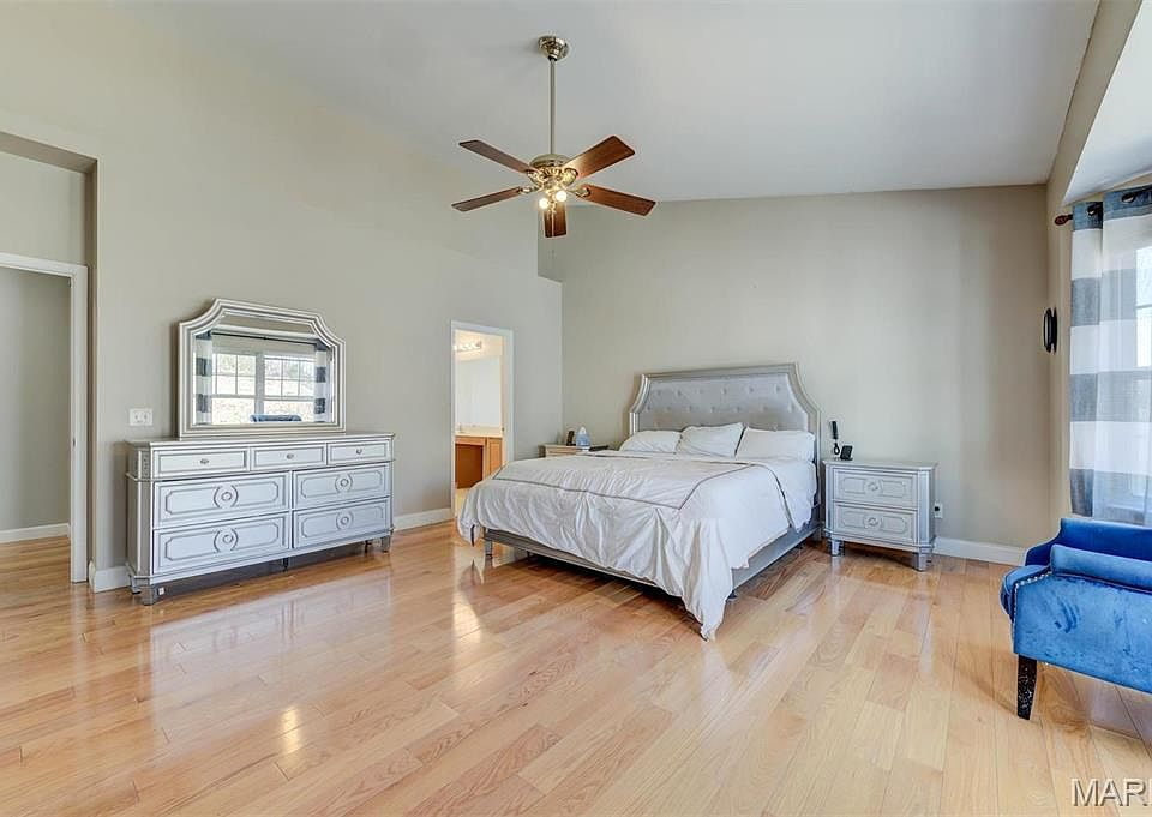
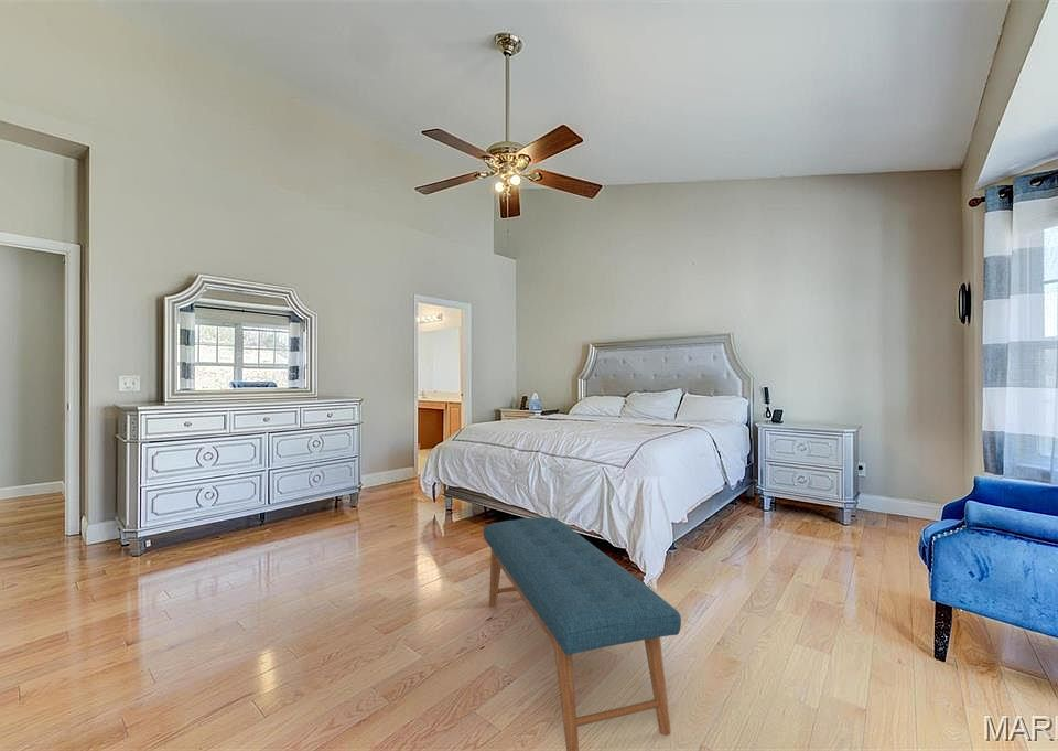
+ bench (560, 602)
